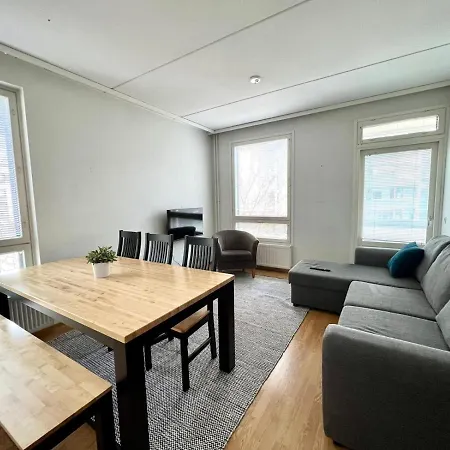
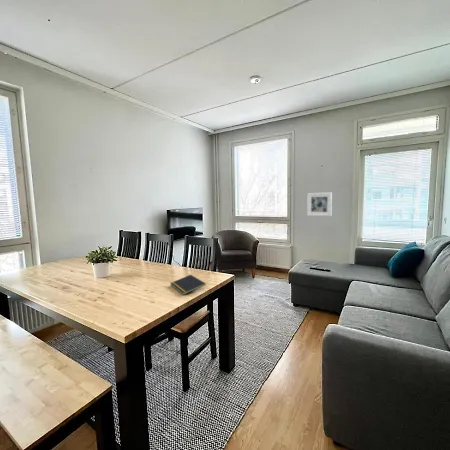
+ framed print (319, 204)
+ notepad (187, 284)
